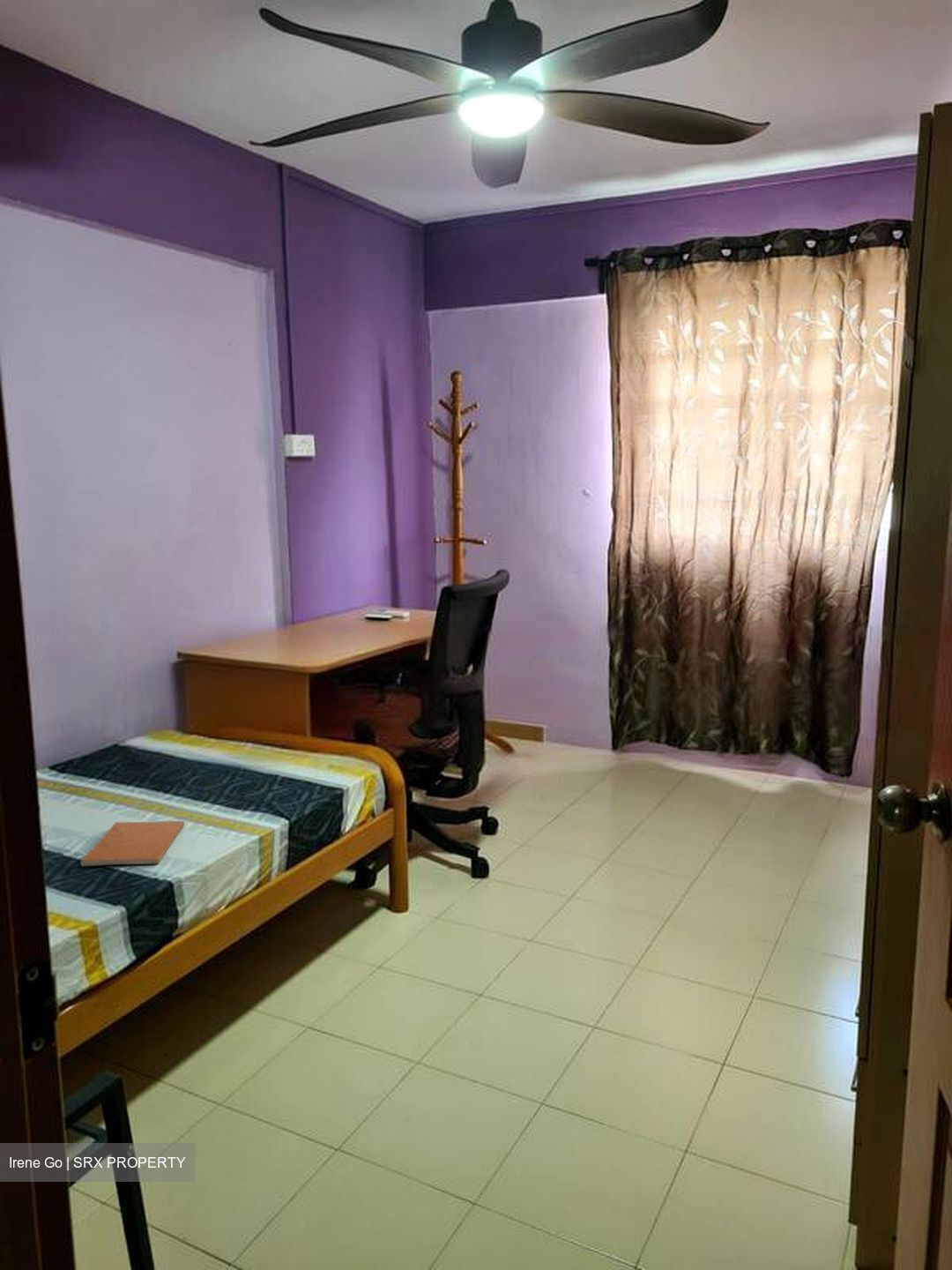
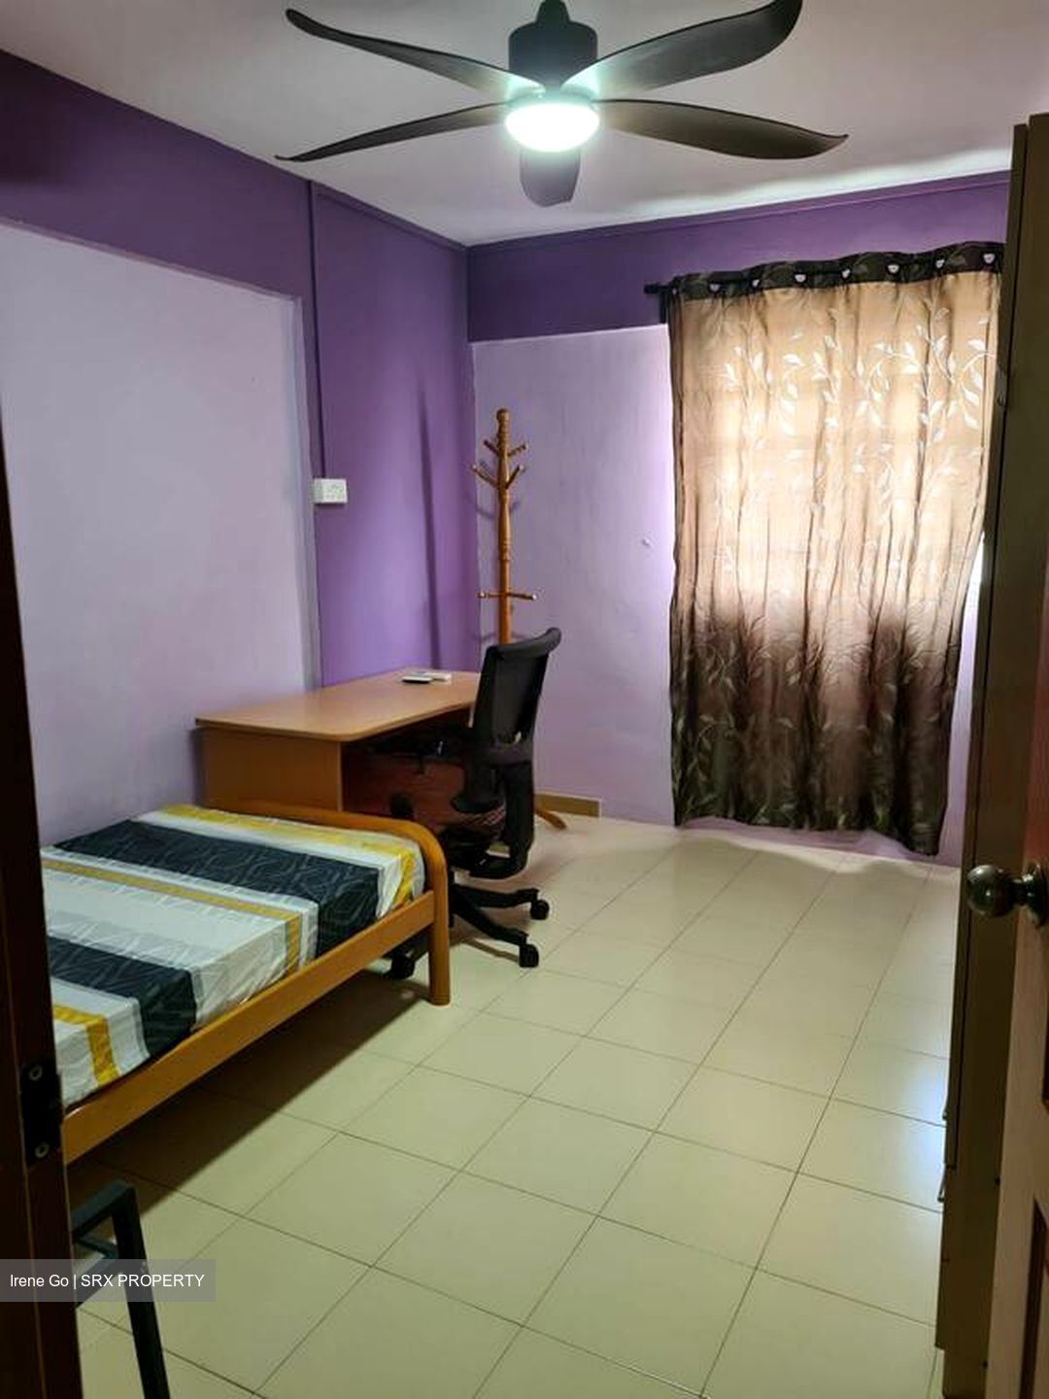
- book (136, 841)
